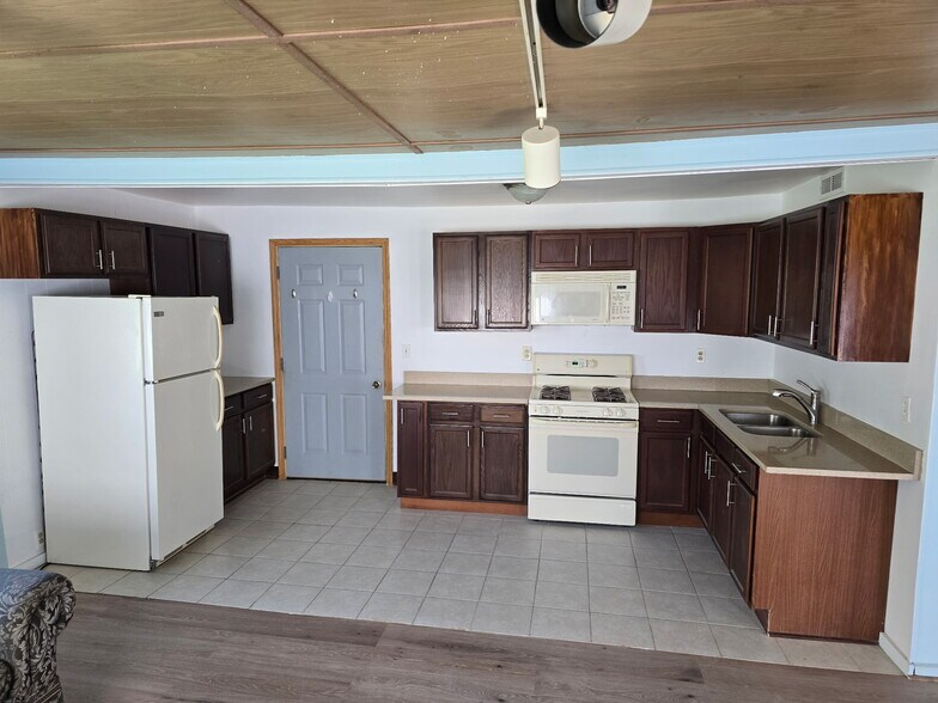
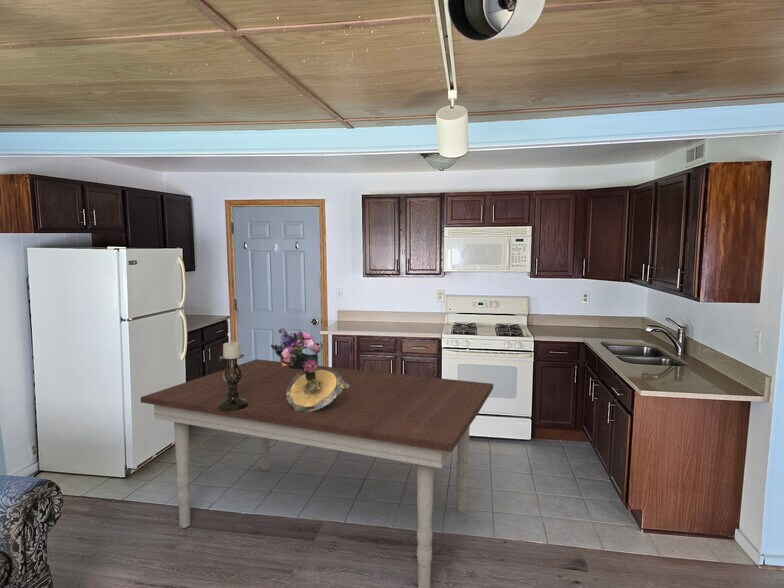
+ bouquet (309, 364)
+ candle holder (232, 374)
+ dining table (327, 448)
